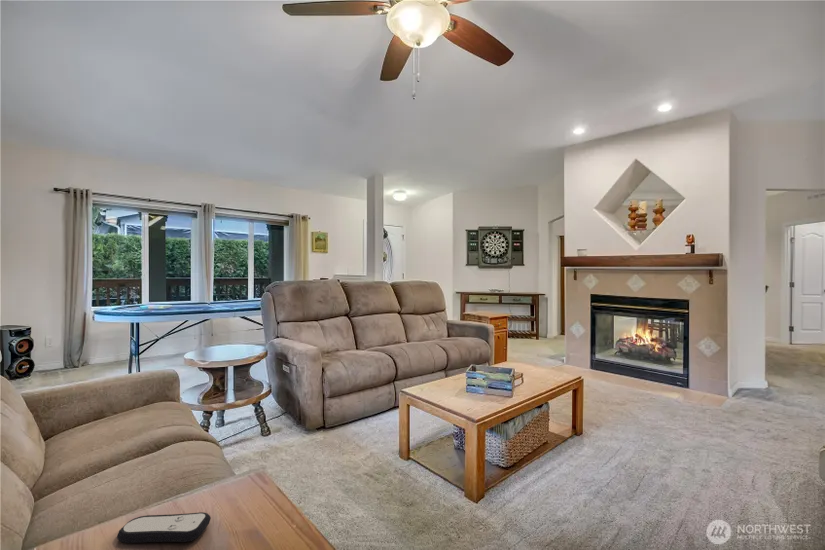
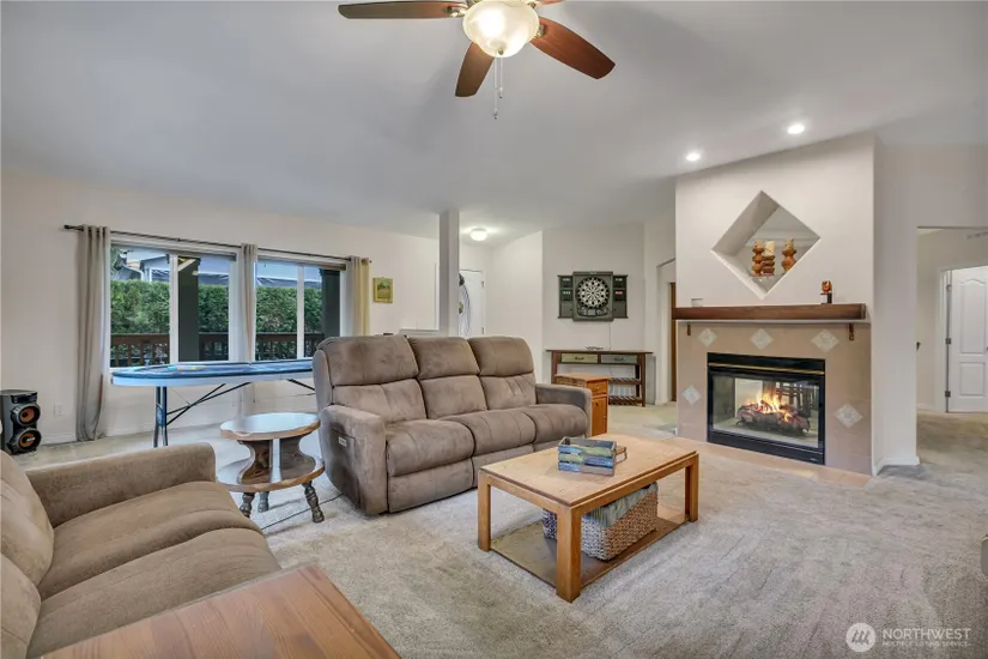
- remote control (164, 527)
